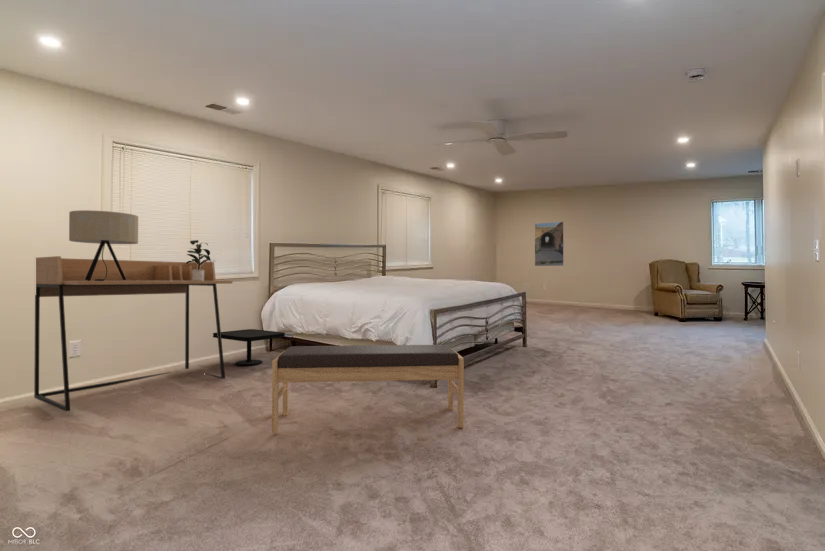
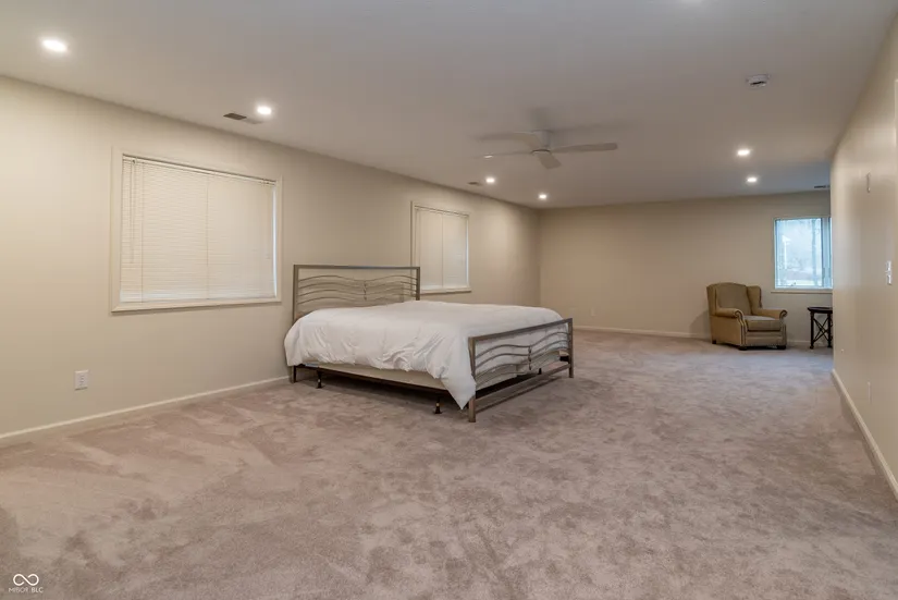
- potted plant (202, 261)
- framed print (549, 244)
- table lamp (103, 247)
- side table (249, 348)
- desk (136, 294)
- bench (369, 380)
